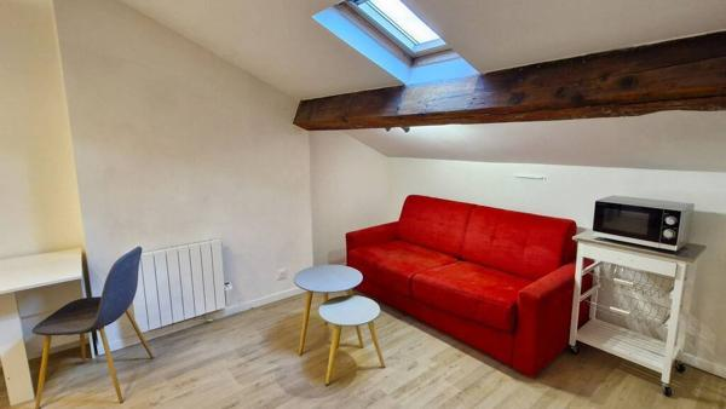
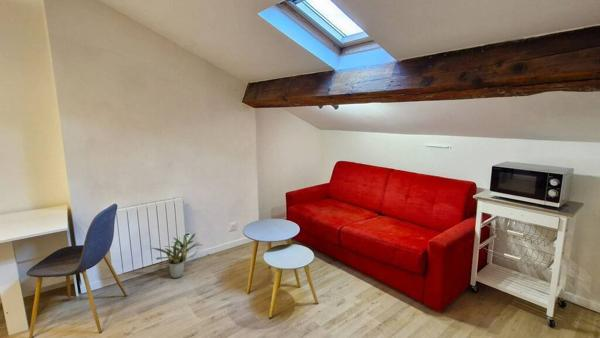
+ potted plant (180, 256)
